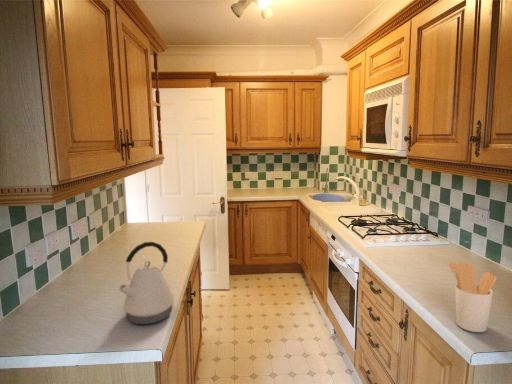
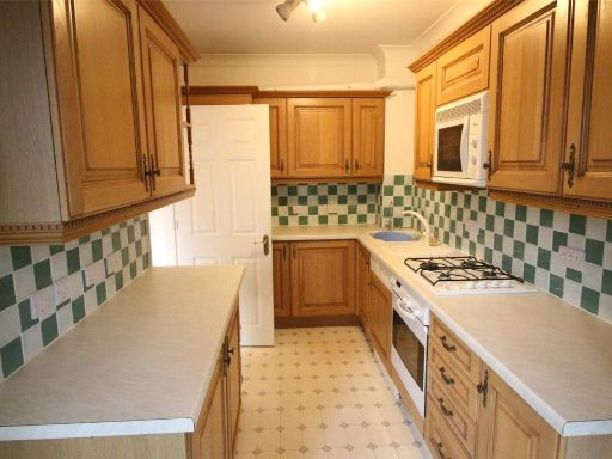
- kettle (146, 280)
- utensil holder (468, 294)
